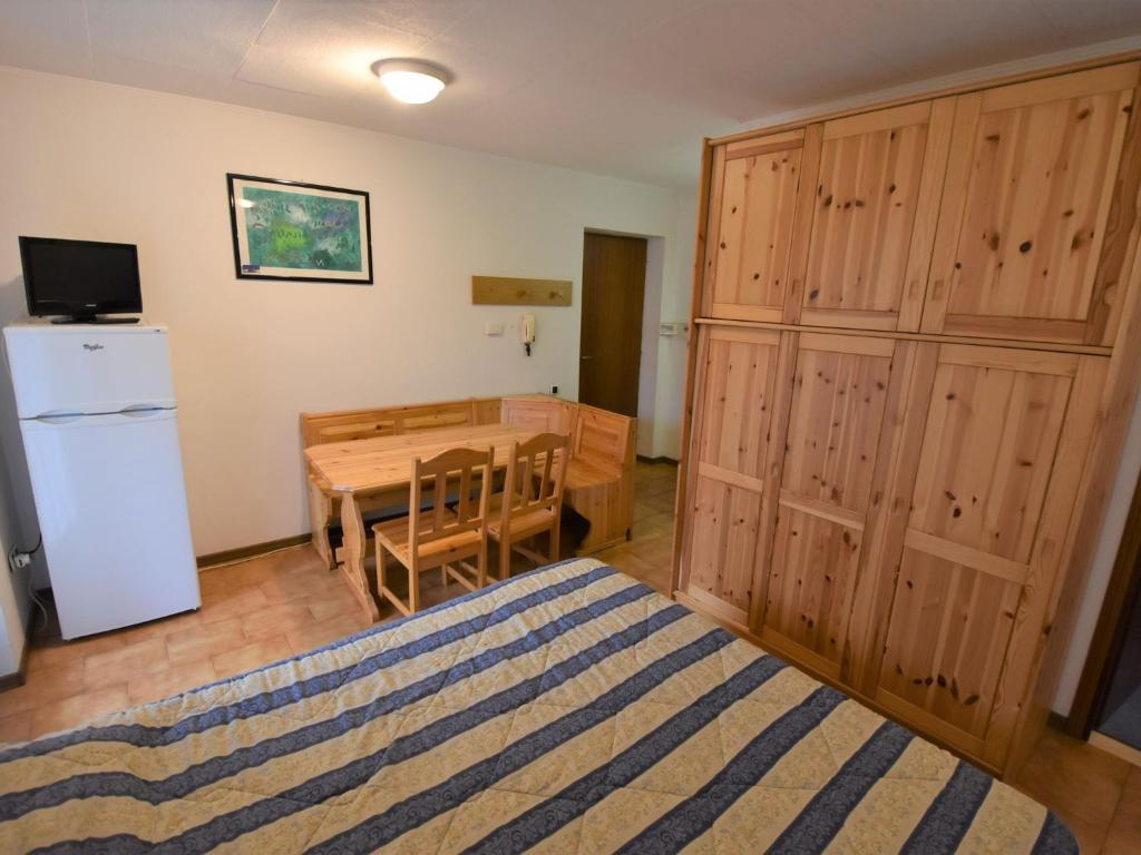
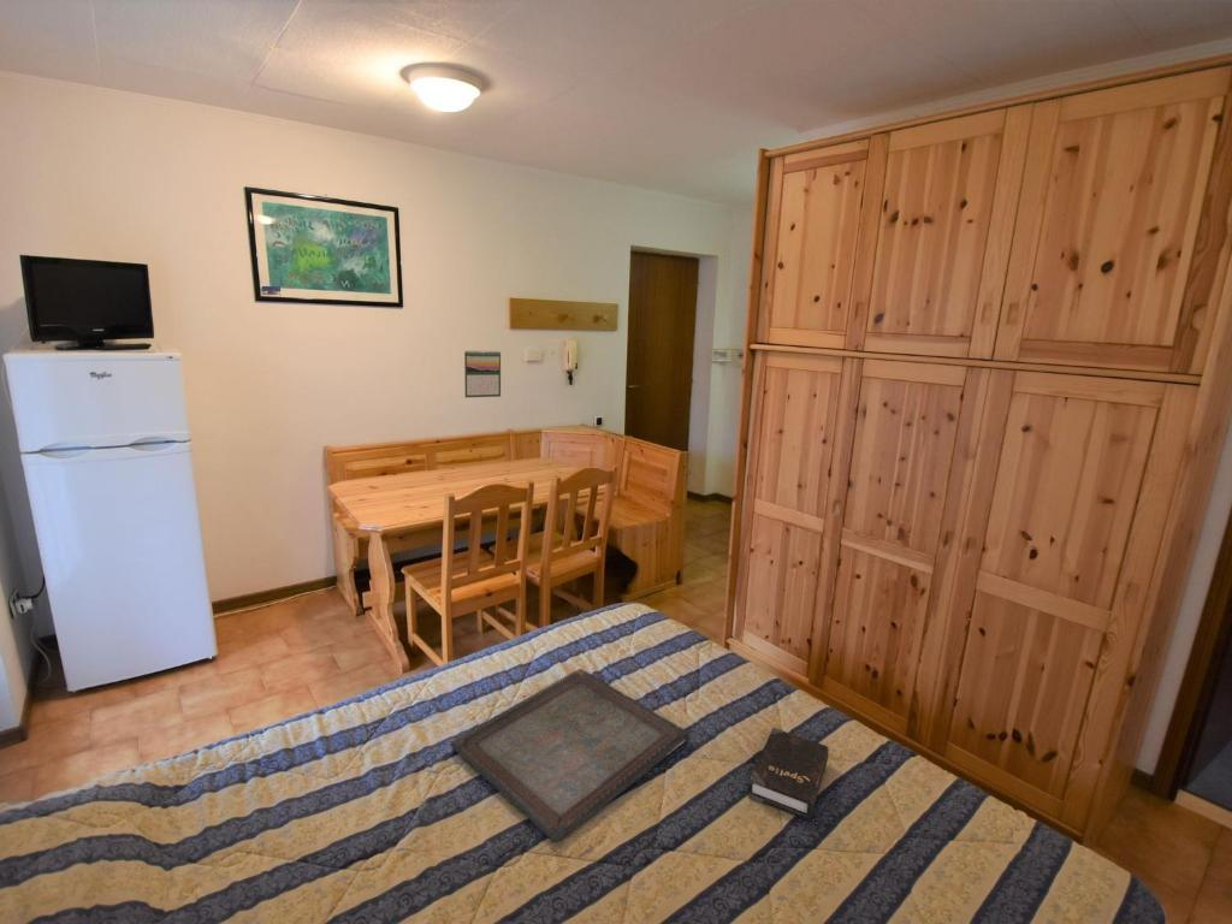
+ hardback book (790, 770)
+ calendar (482, 373)
+ serving tray (570, 738)
